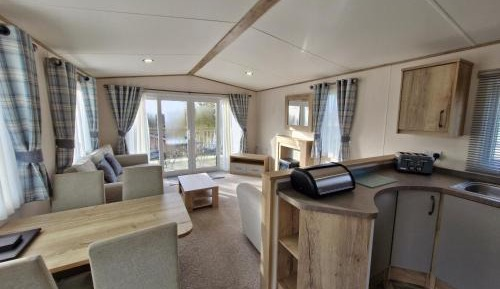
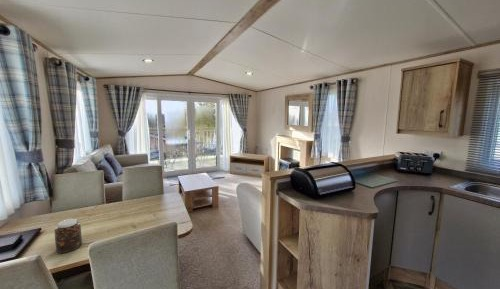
+ jar (68, 234)
